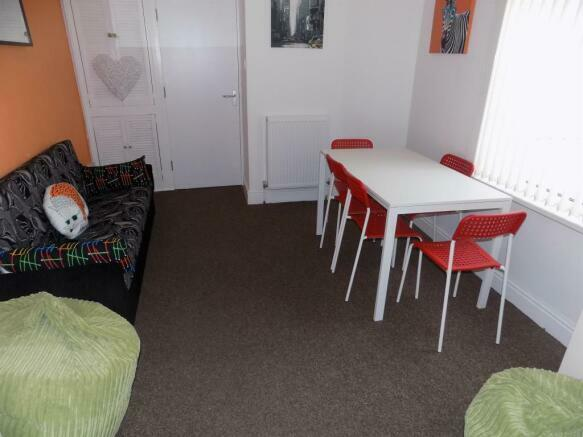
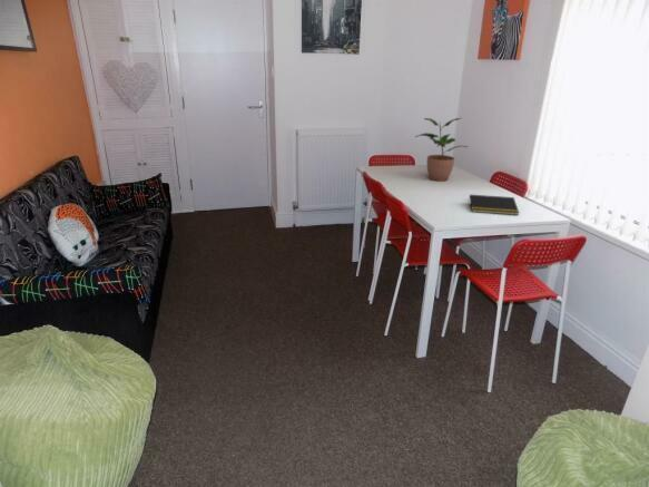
+ potted plant (441, 146)
+ notepad (493, 204)
